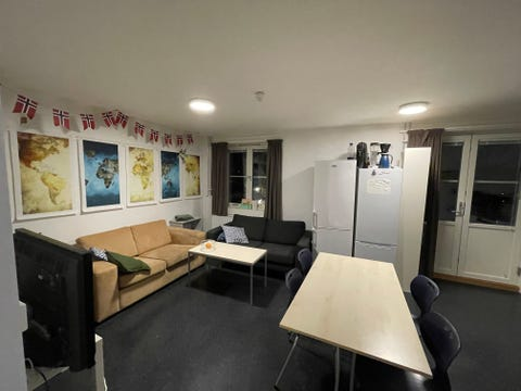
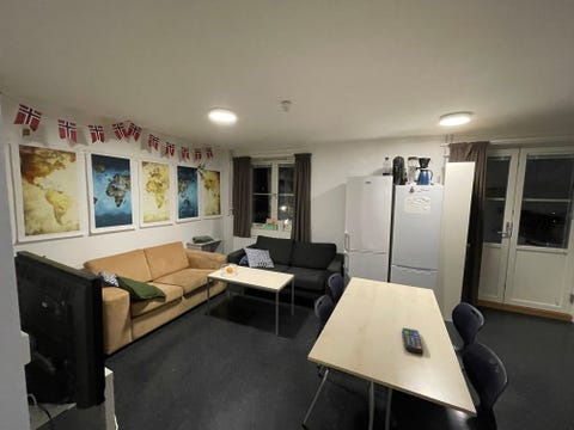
+ remote control (411, 339)
